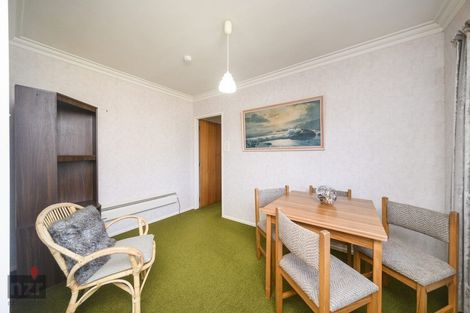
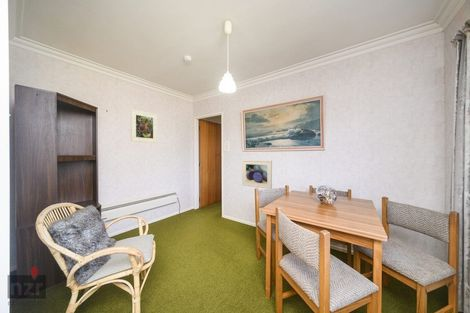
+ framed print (144, 127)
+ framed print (256, 173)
